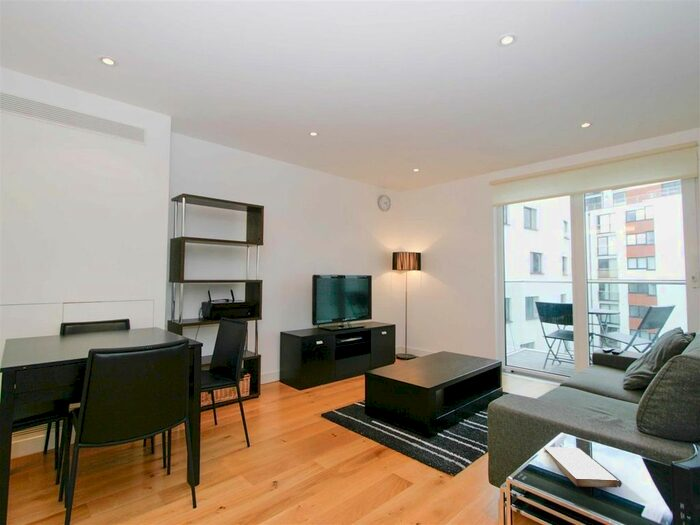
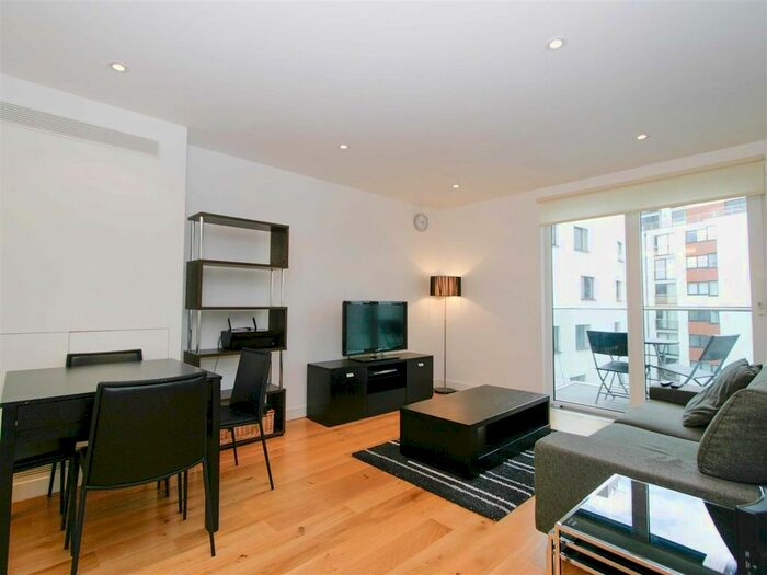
- book (579, 465)
